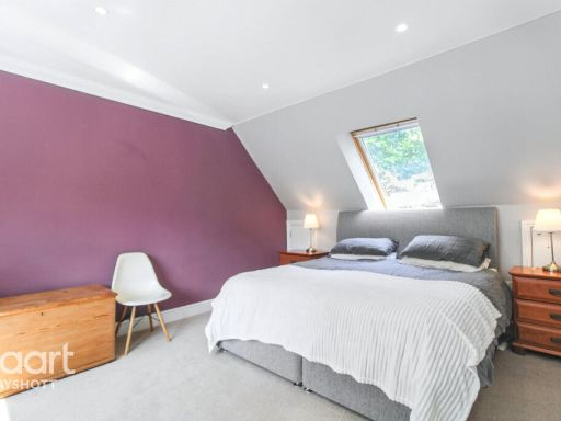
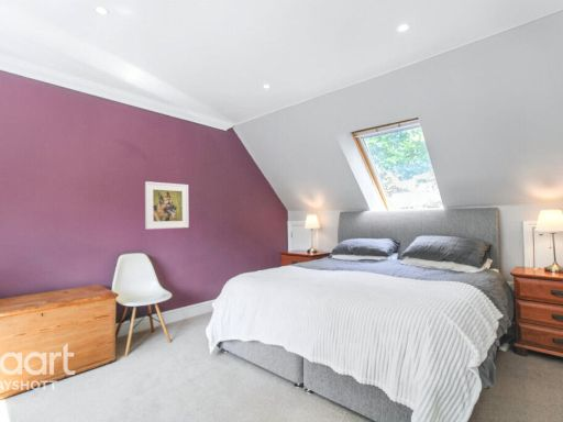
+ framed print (167, 206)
